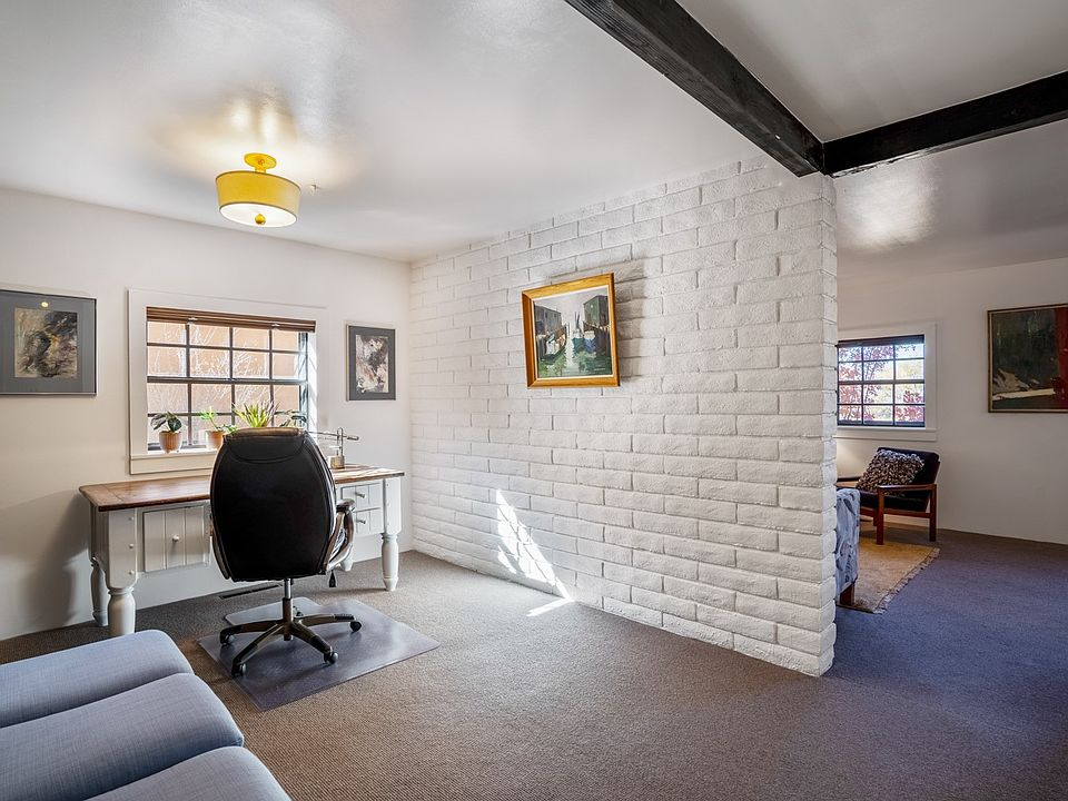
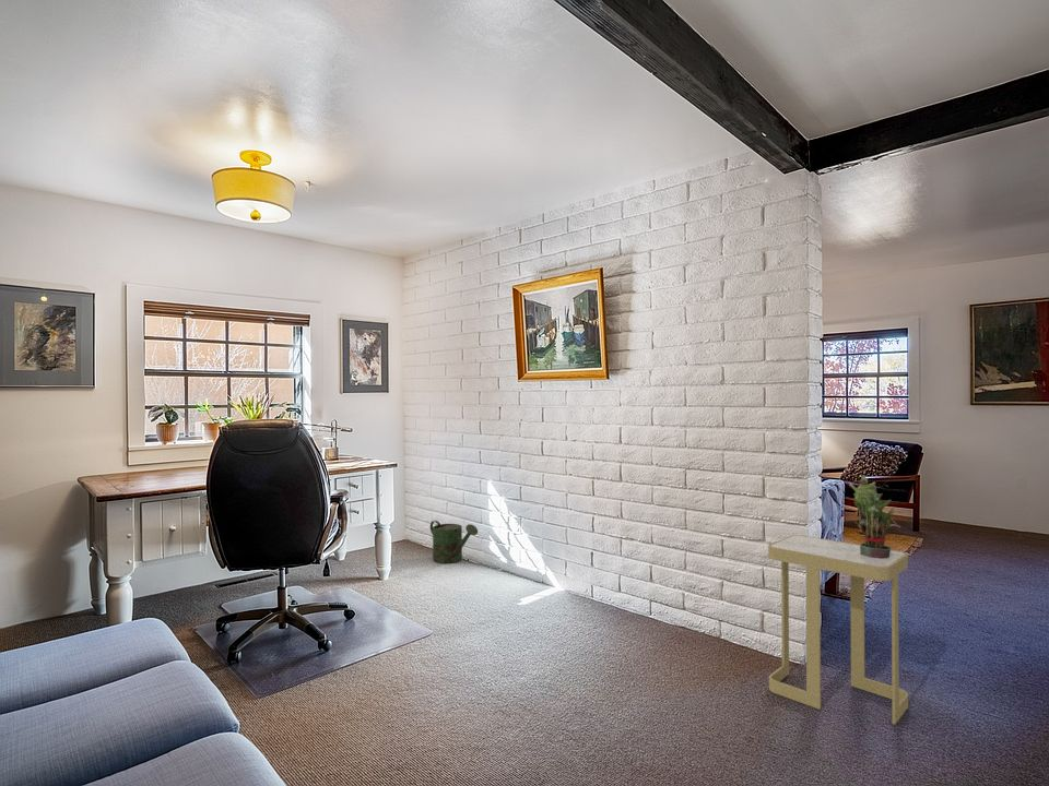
+ potted plant (873, 514)
+ side table (851, 622)
+ watering can (451, 540)
